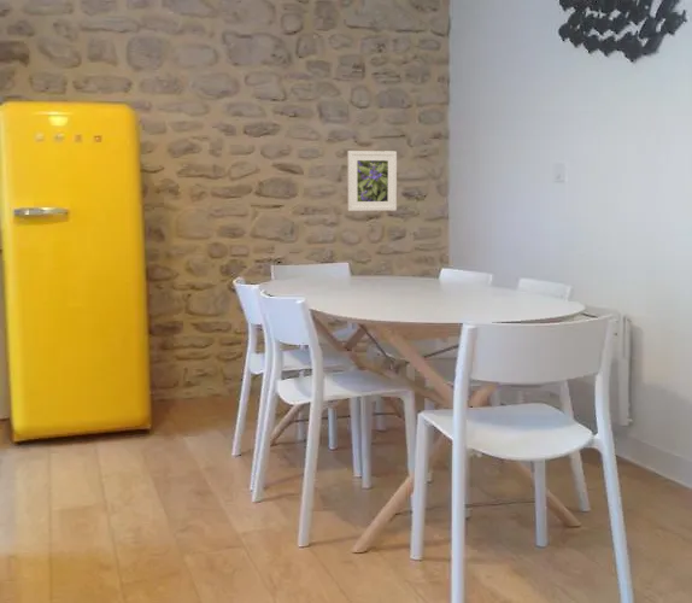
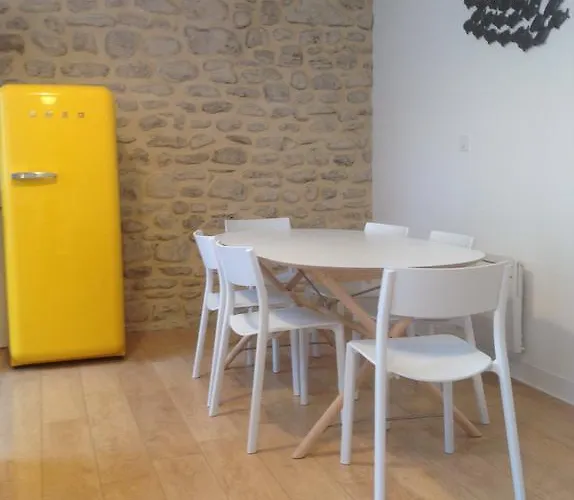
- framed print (371, 181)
